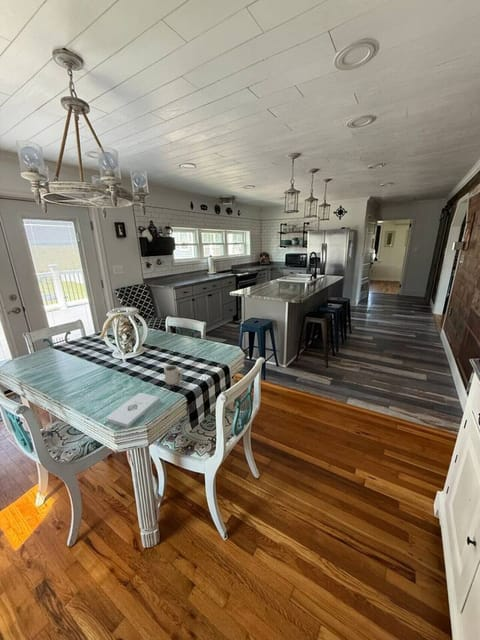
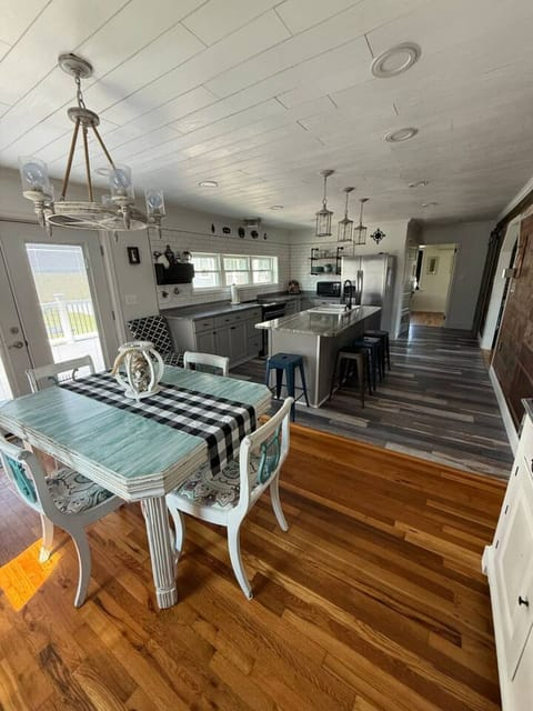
- notepad (134, 408)
- cup (173, 375)
